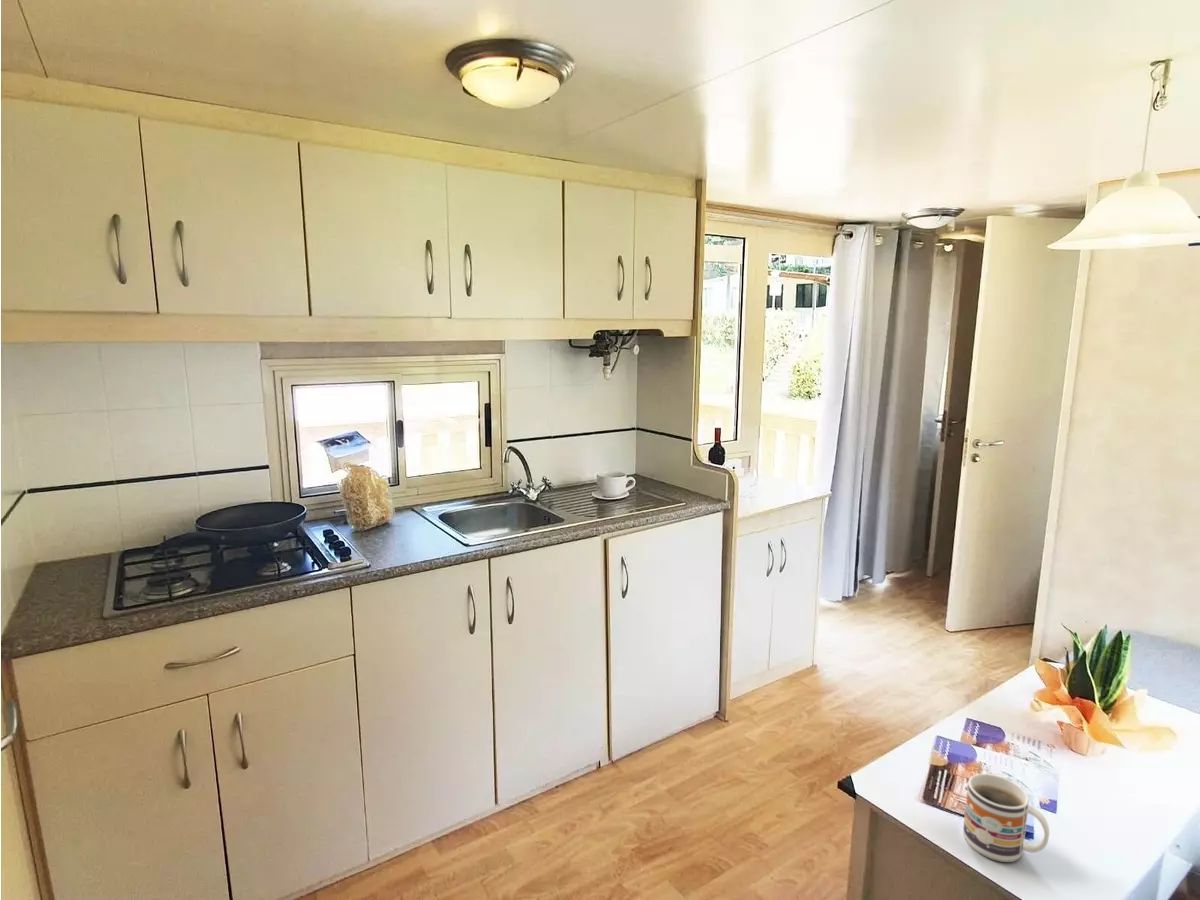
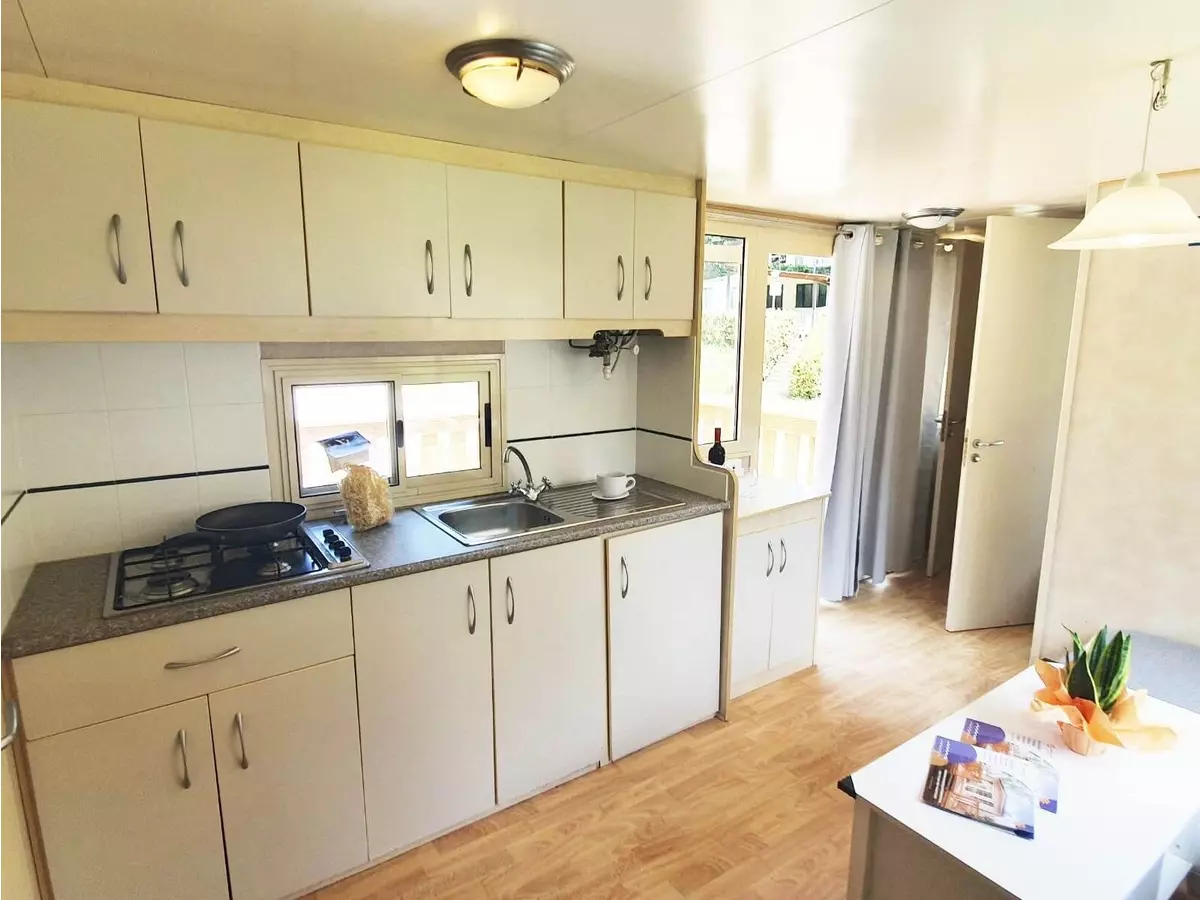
- mug (1001, 820)
